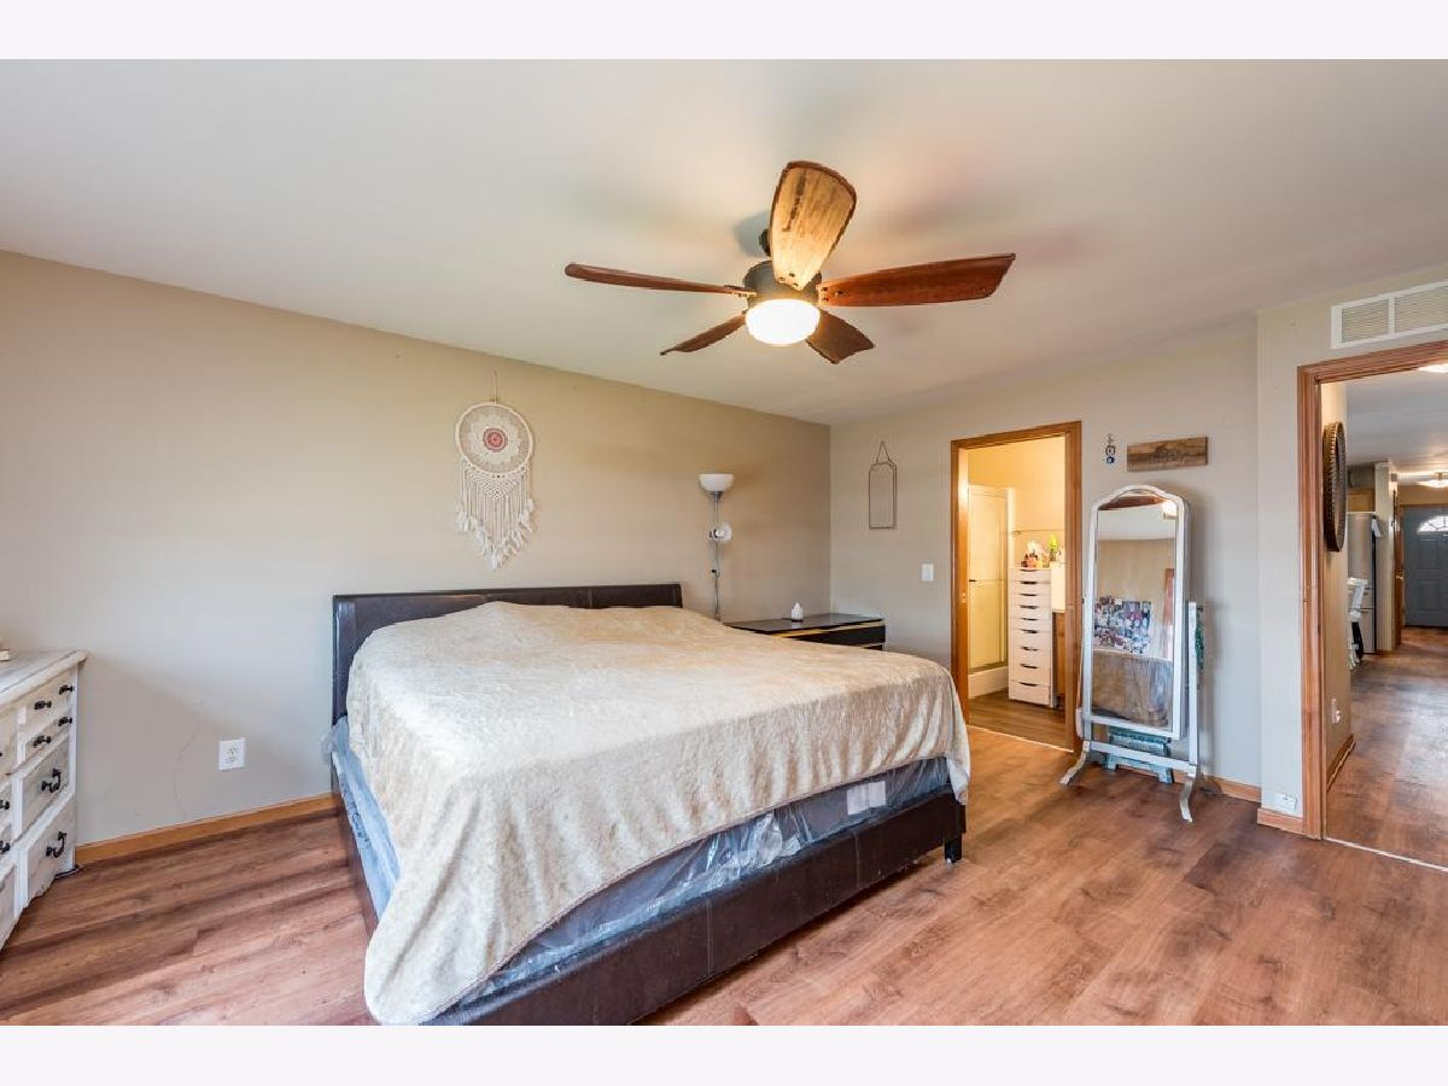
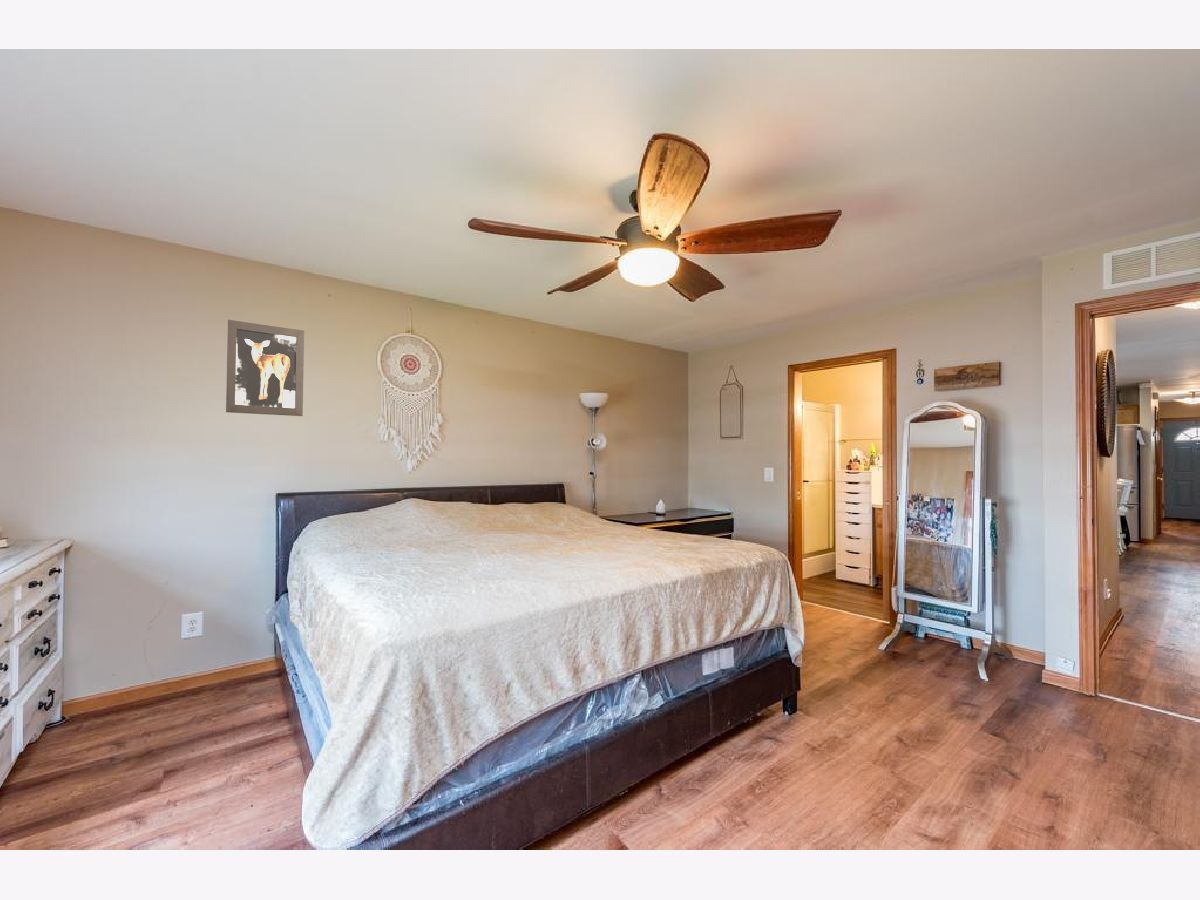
+ wall art (266, 369)
